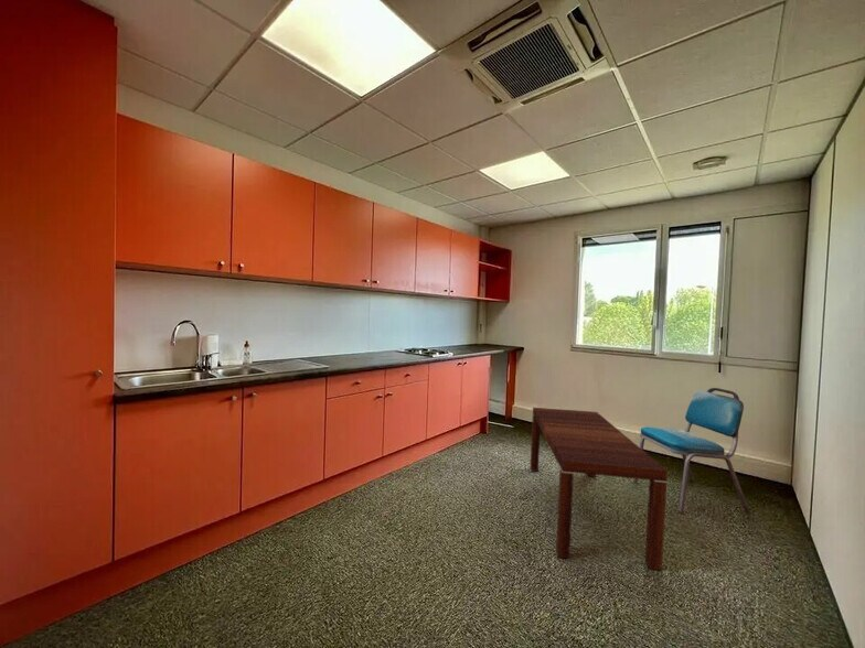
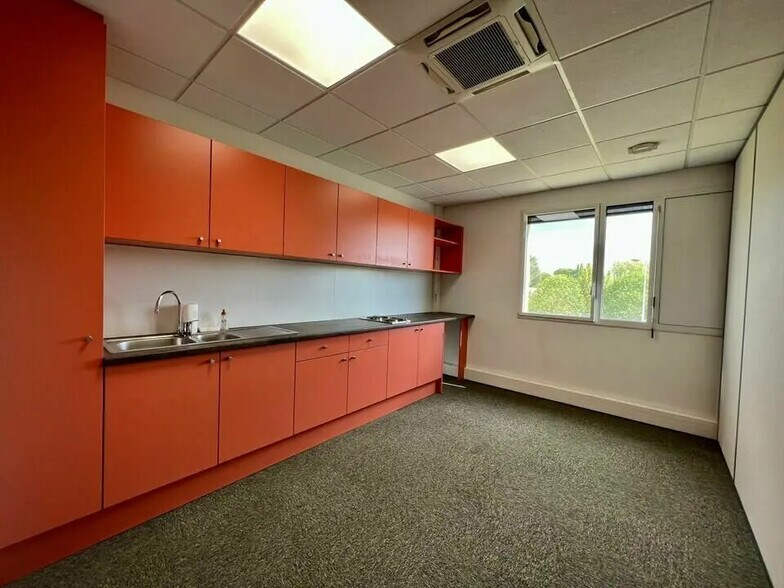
- dining chair (690, 442)
- coffee table (581, 468)
